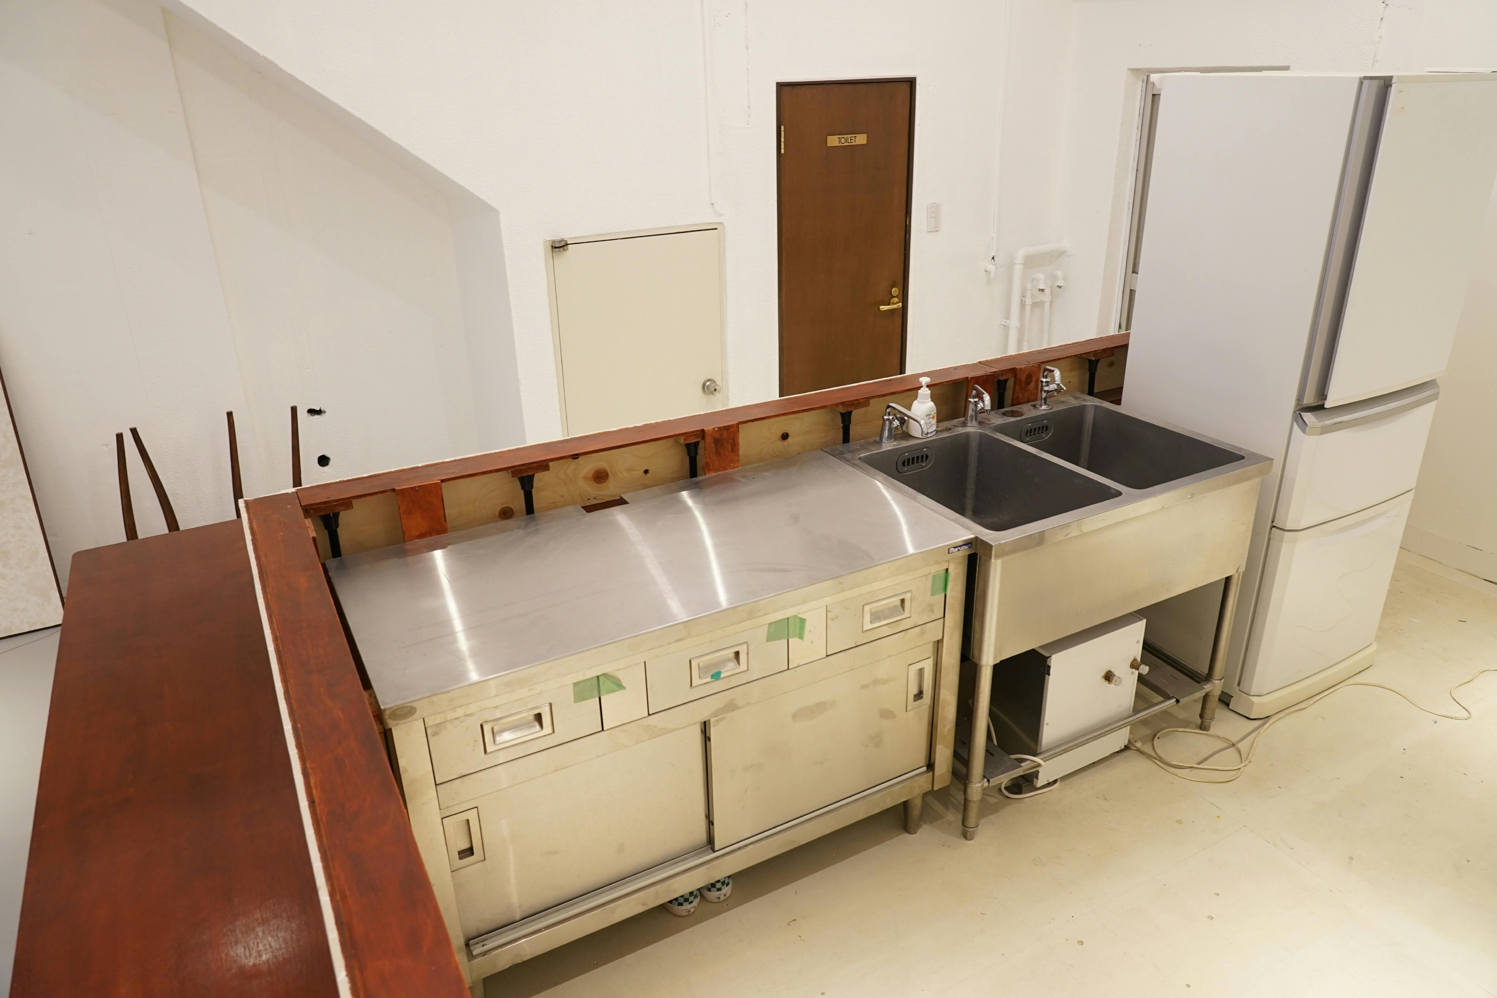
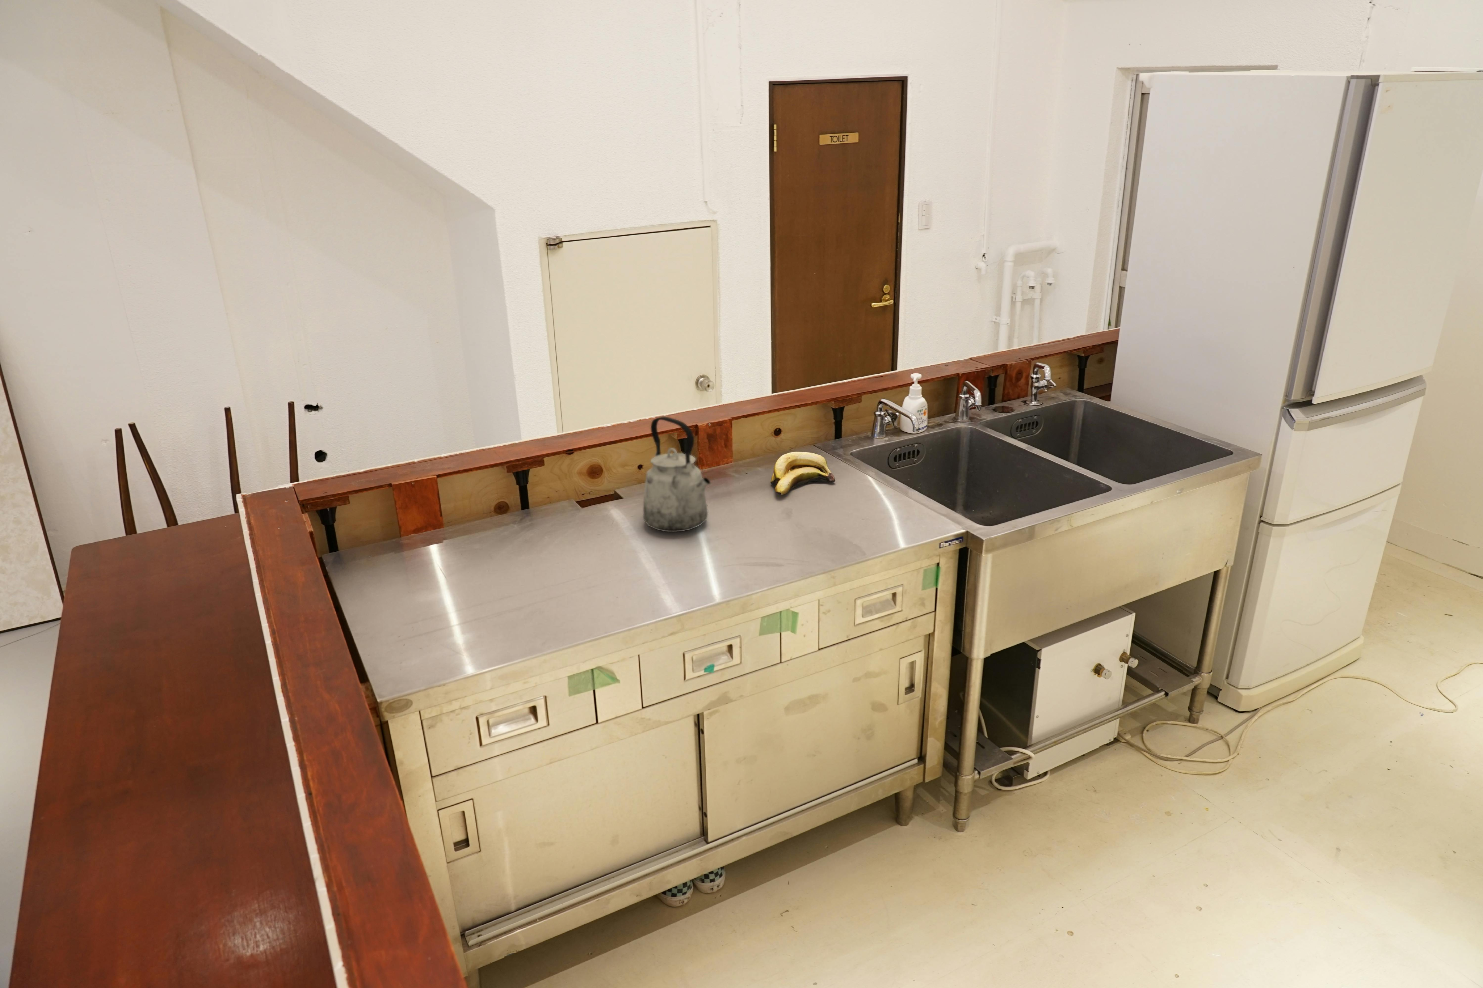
+ kettle (681, 475)
+ banana (802, 471)
